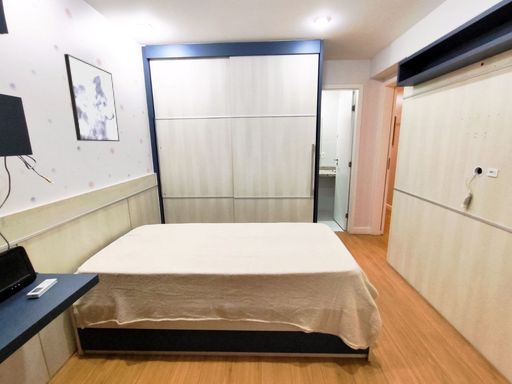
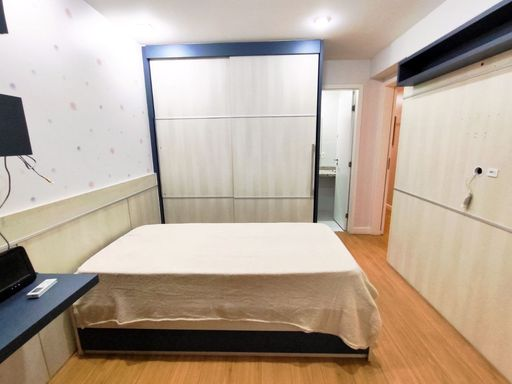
- wall art (95, 104)
